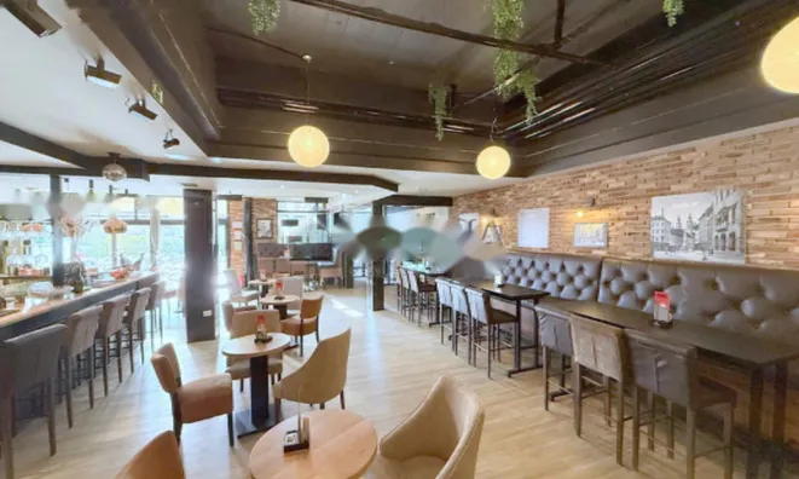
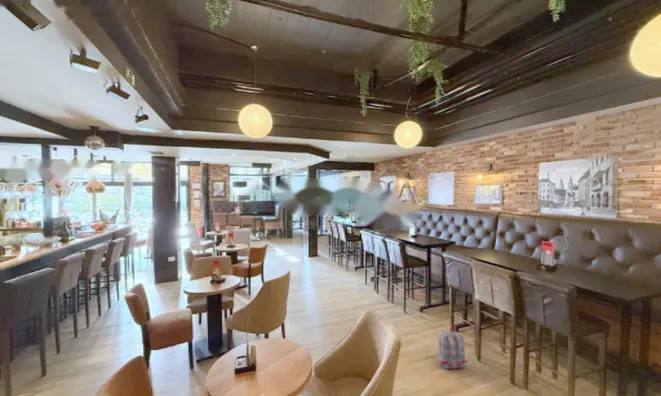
+ backpack (451, 346)
